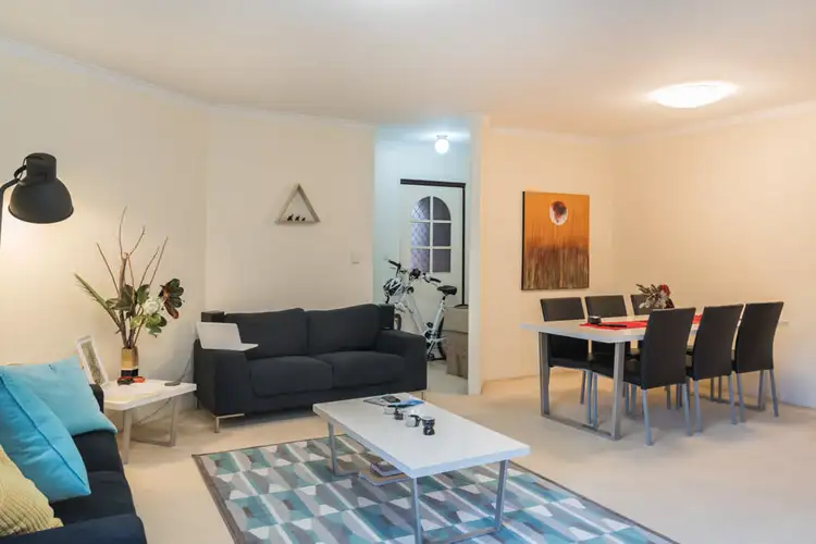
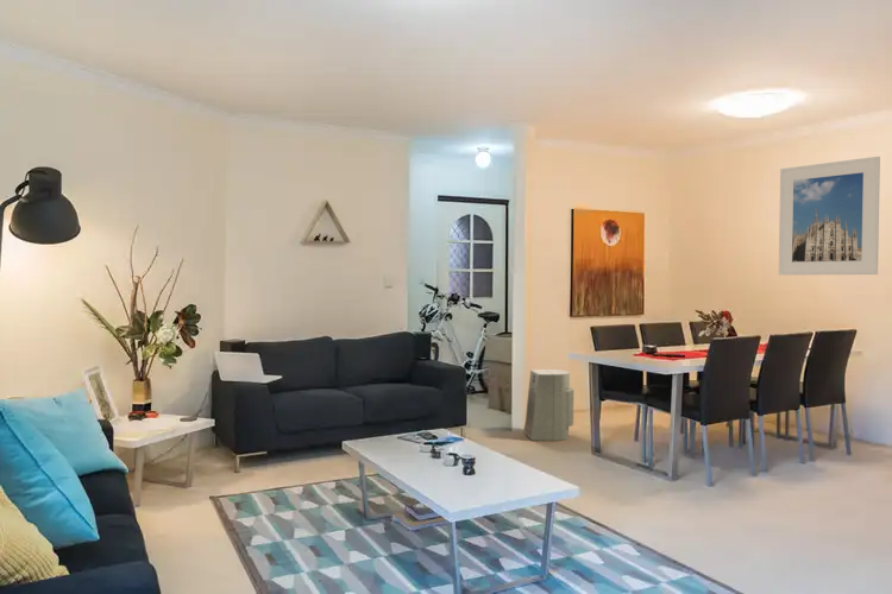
+ fan (549, 404)
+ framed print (827, 219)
